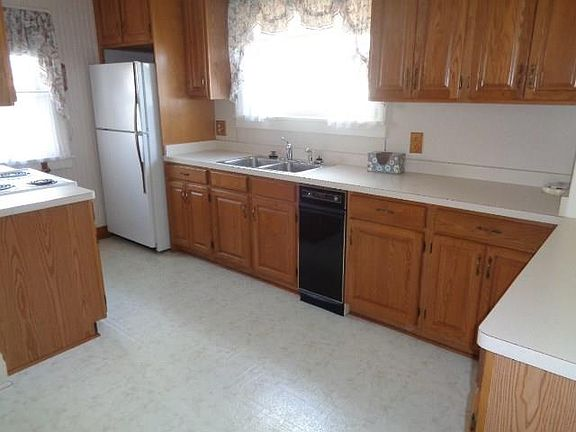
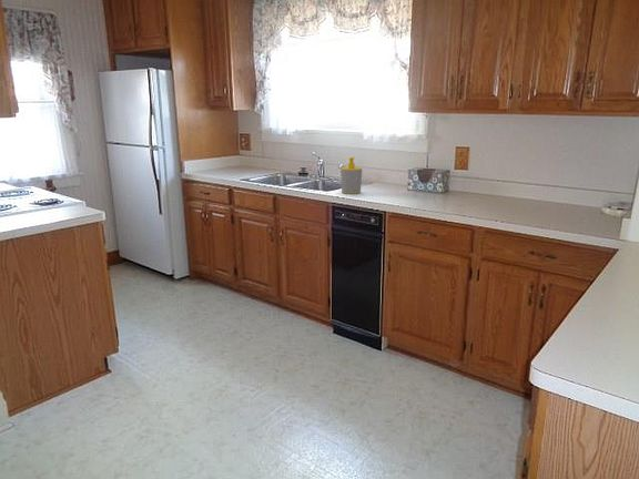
+ soap bottle (351, 174)
